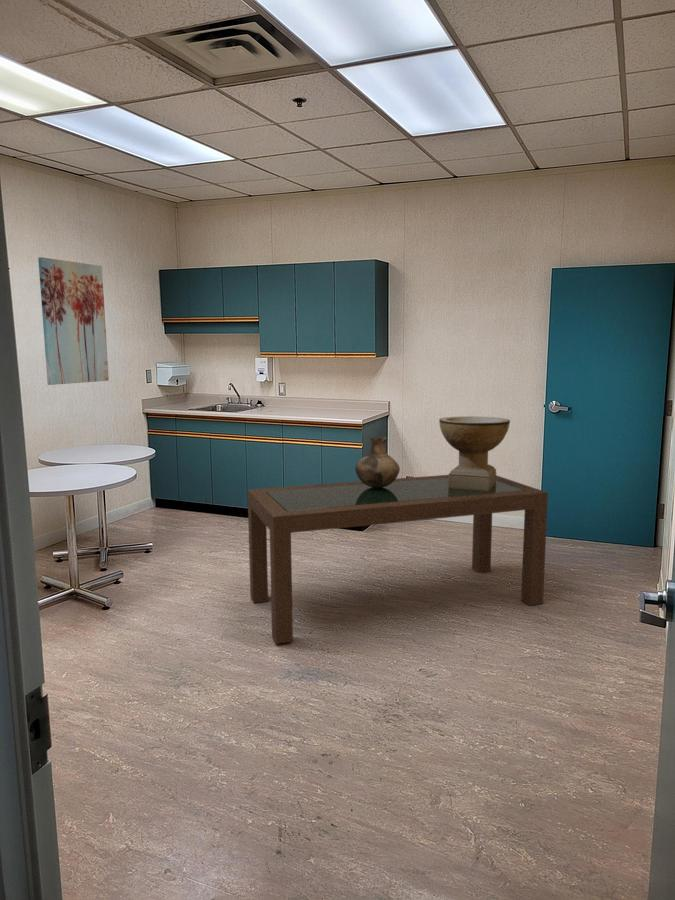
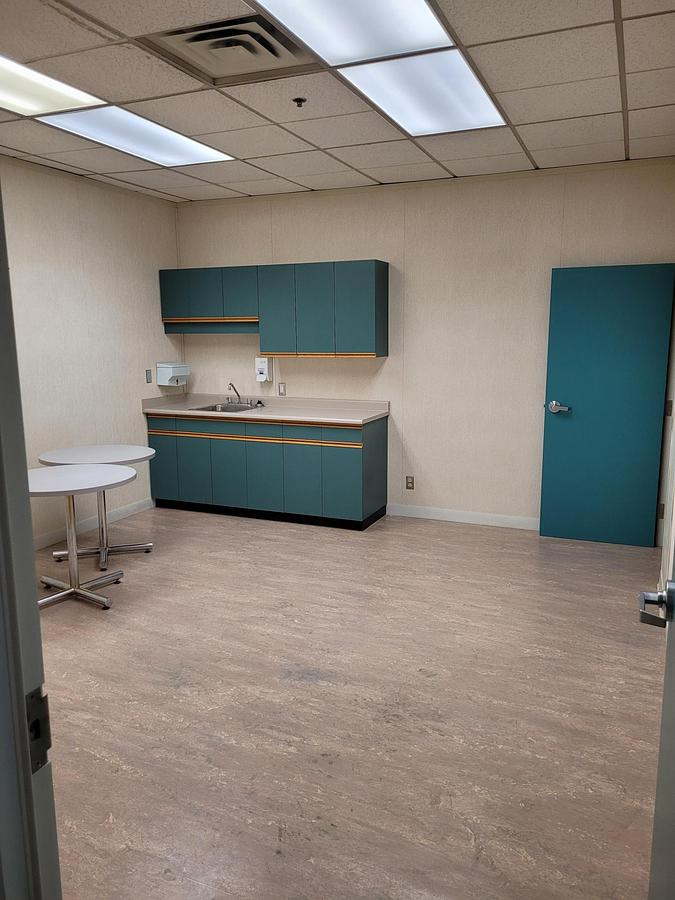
- vase (377, 462)
- decorative bowl (473, 452)
- dining table (394, 522)
- wall art (75, 323)
